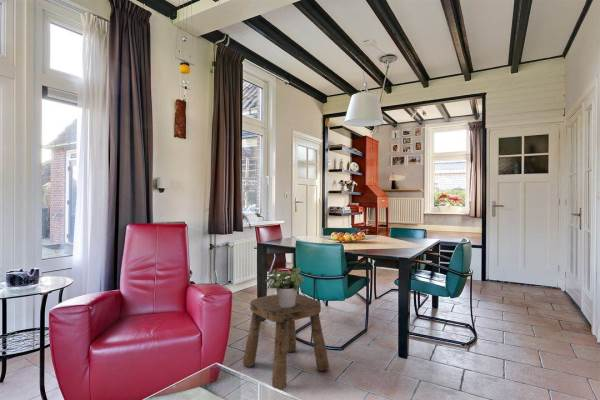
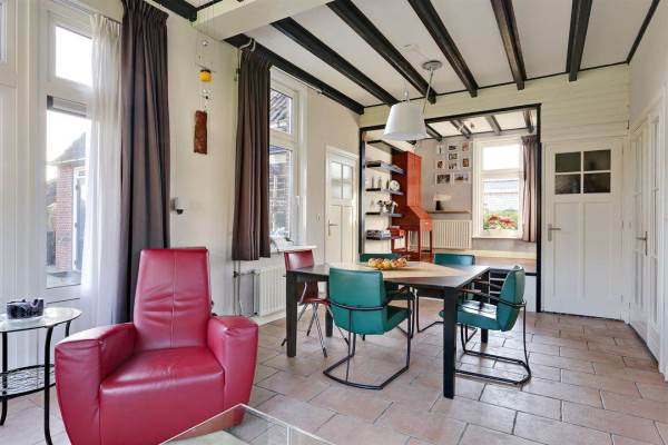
- potted plant (286, 287)
- stool (285, 334)
